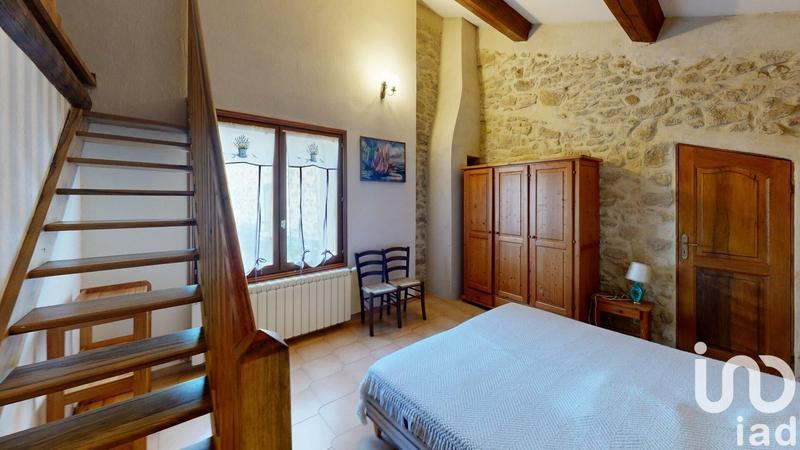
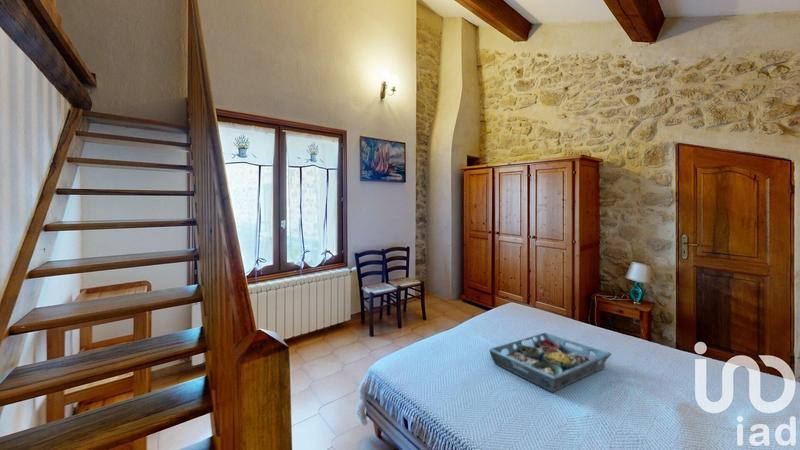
+ serving tray (549, 357)
